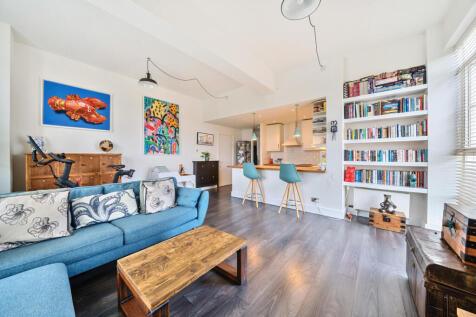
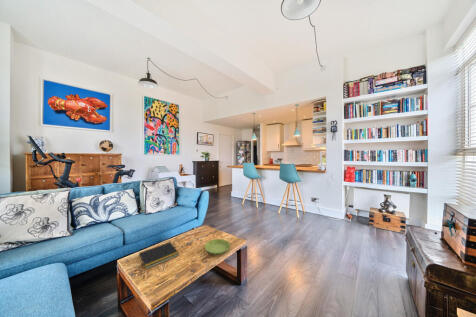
+ notepad (159, 253)
+ saucer (217, 247)
